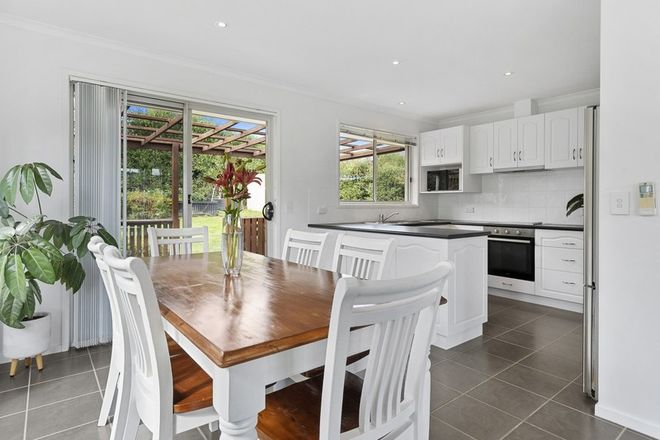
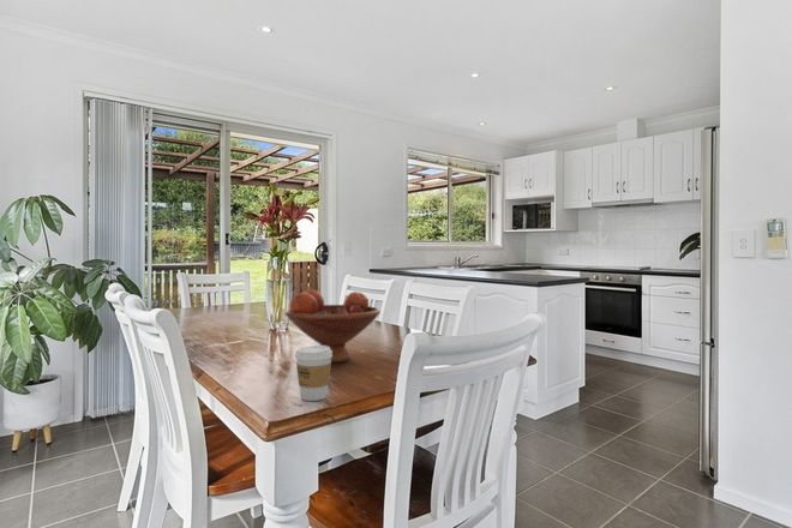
+ coffee cup (313, 371)
+ fruit bowl (332, 324)
